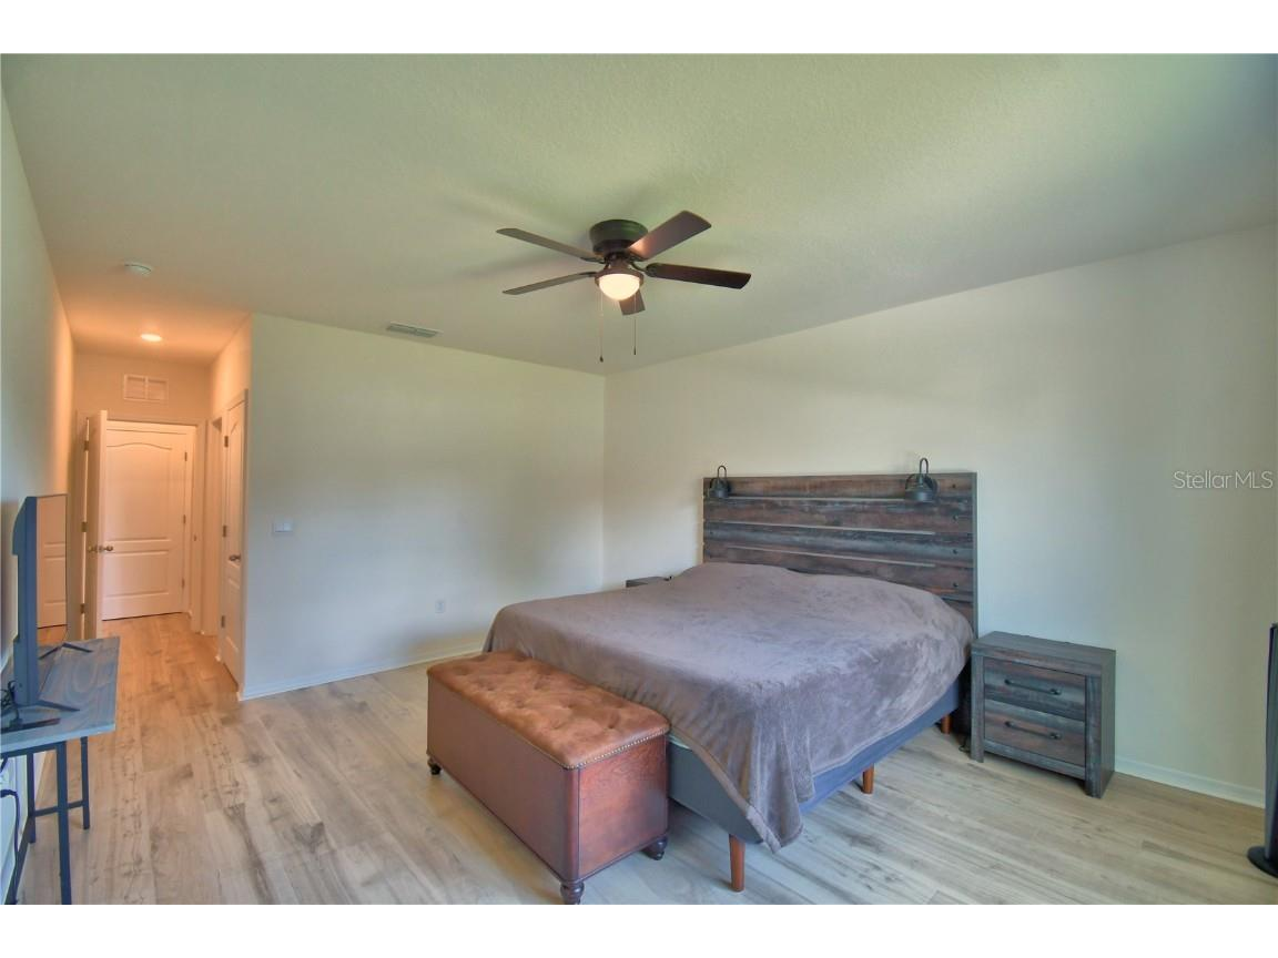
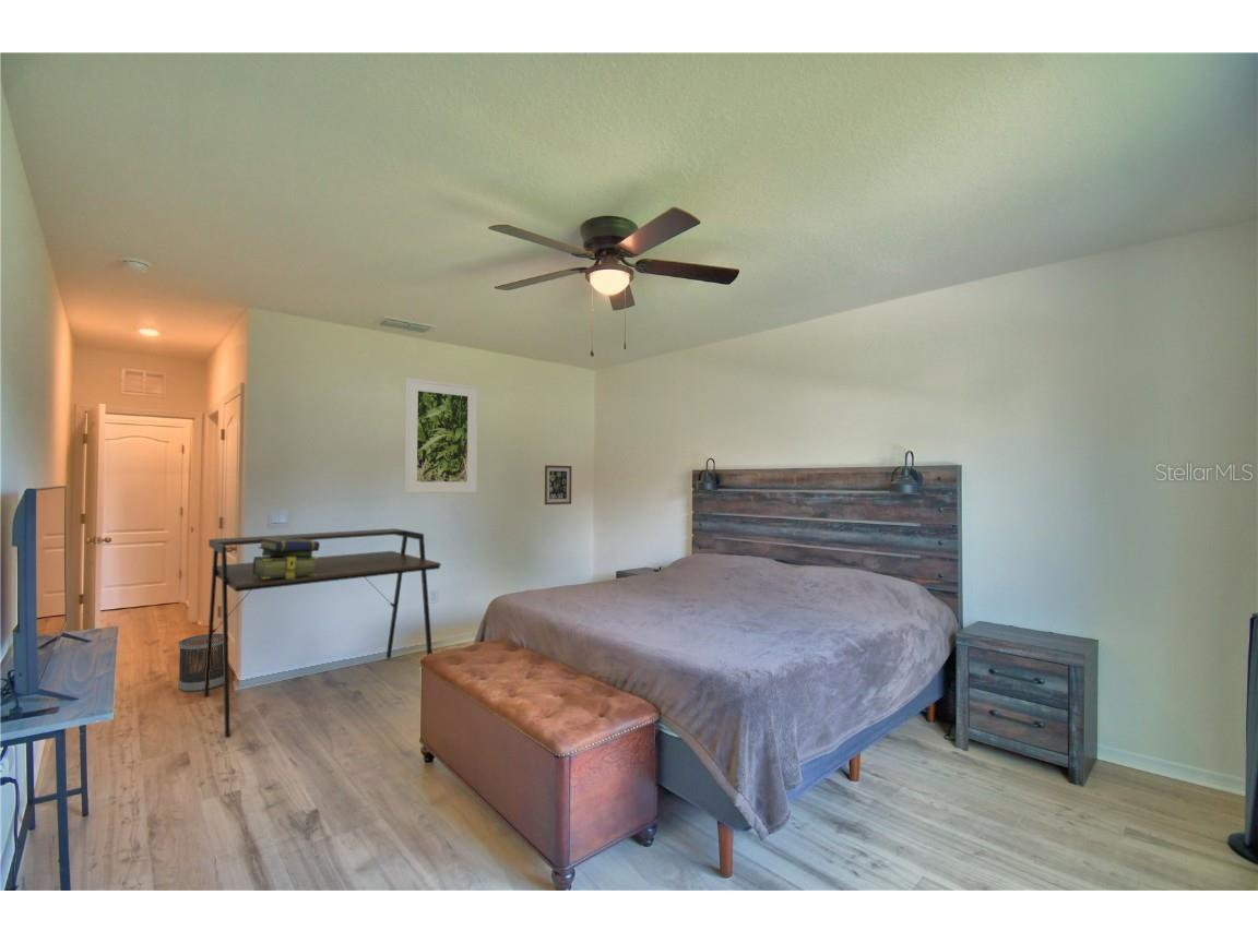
+ stack of books (286, 556)
+ wastebasket (203, 661)
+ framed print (442, 438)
+ desk (318, 582)
+ wall art (558, 485)
